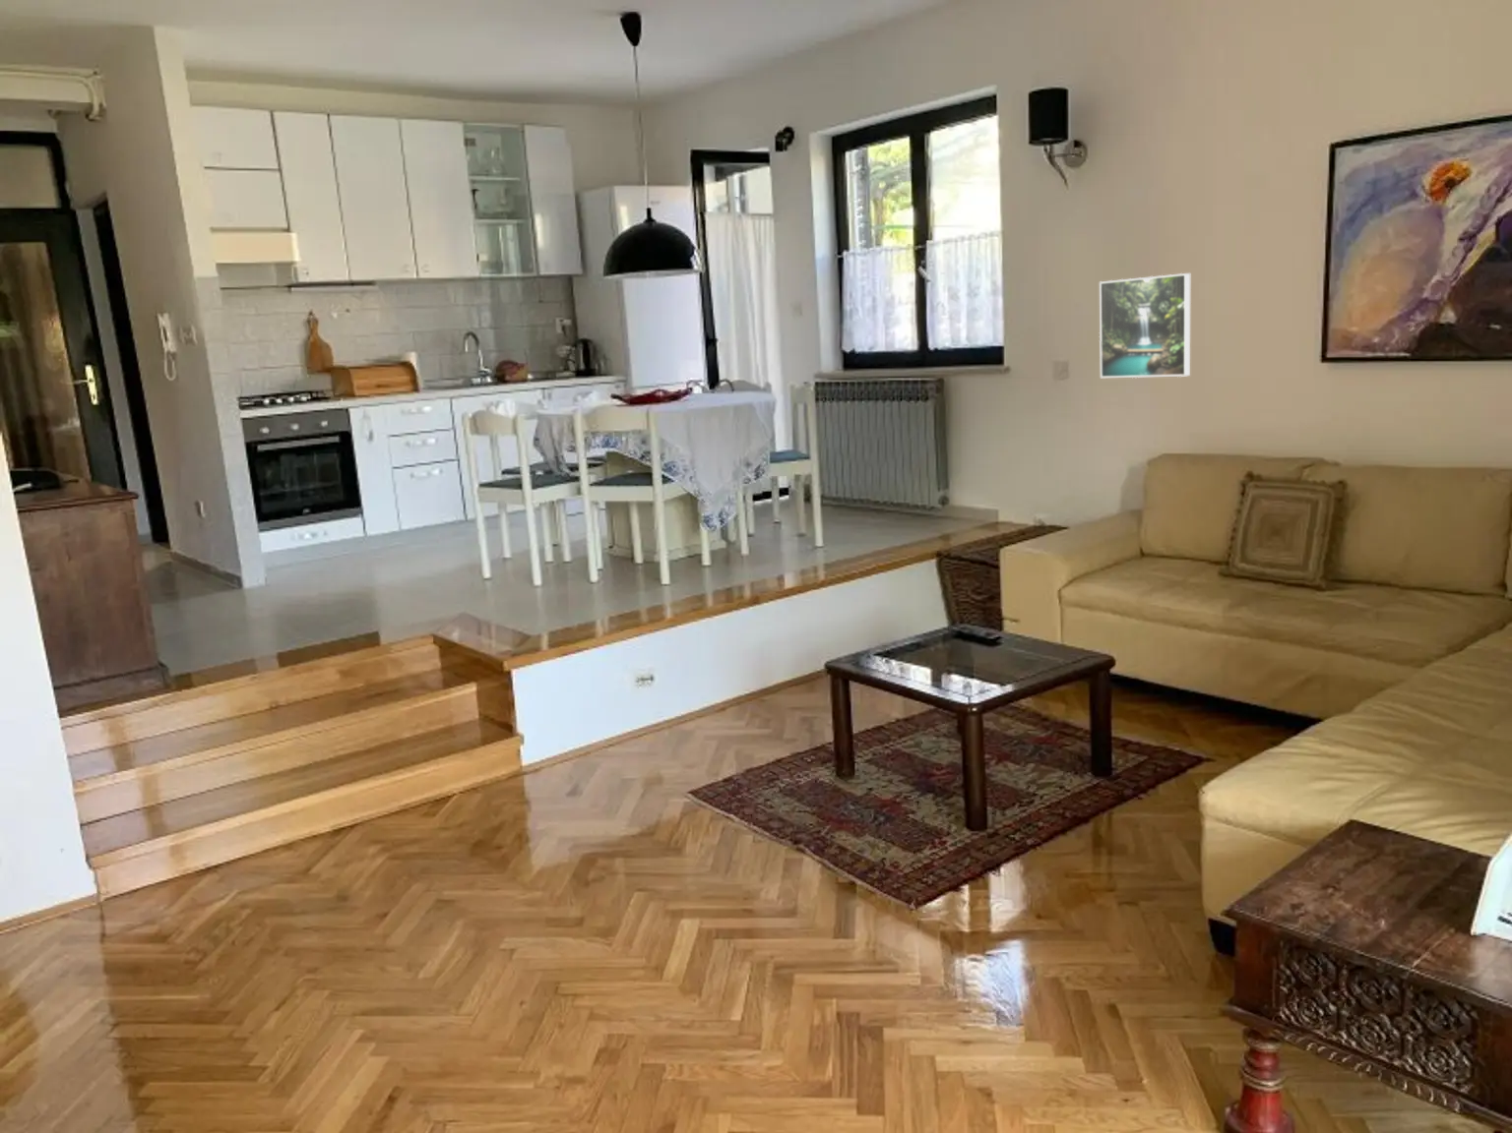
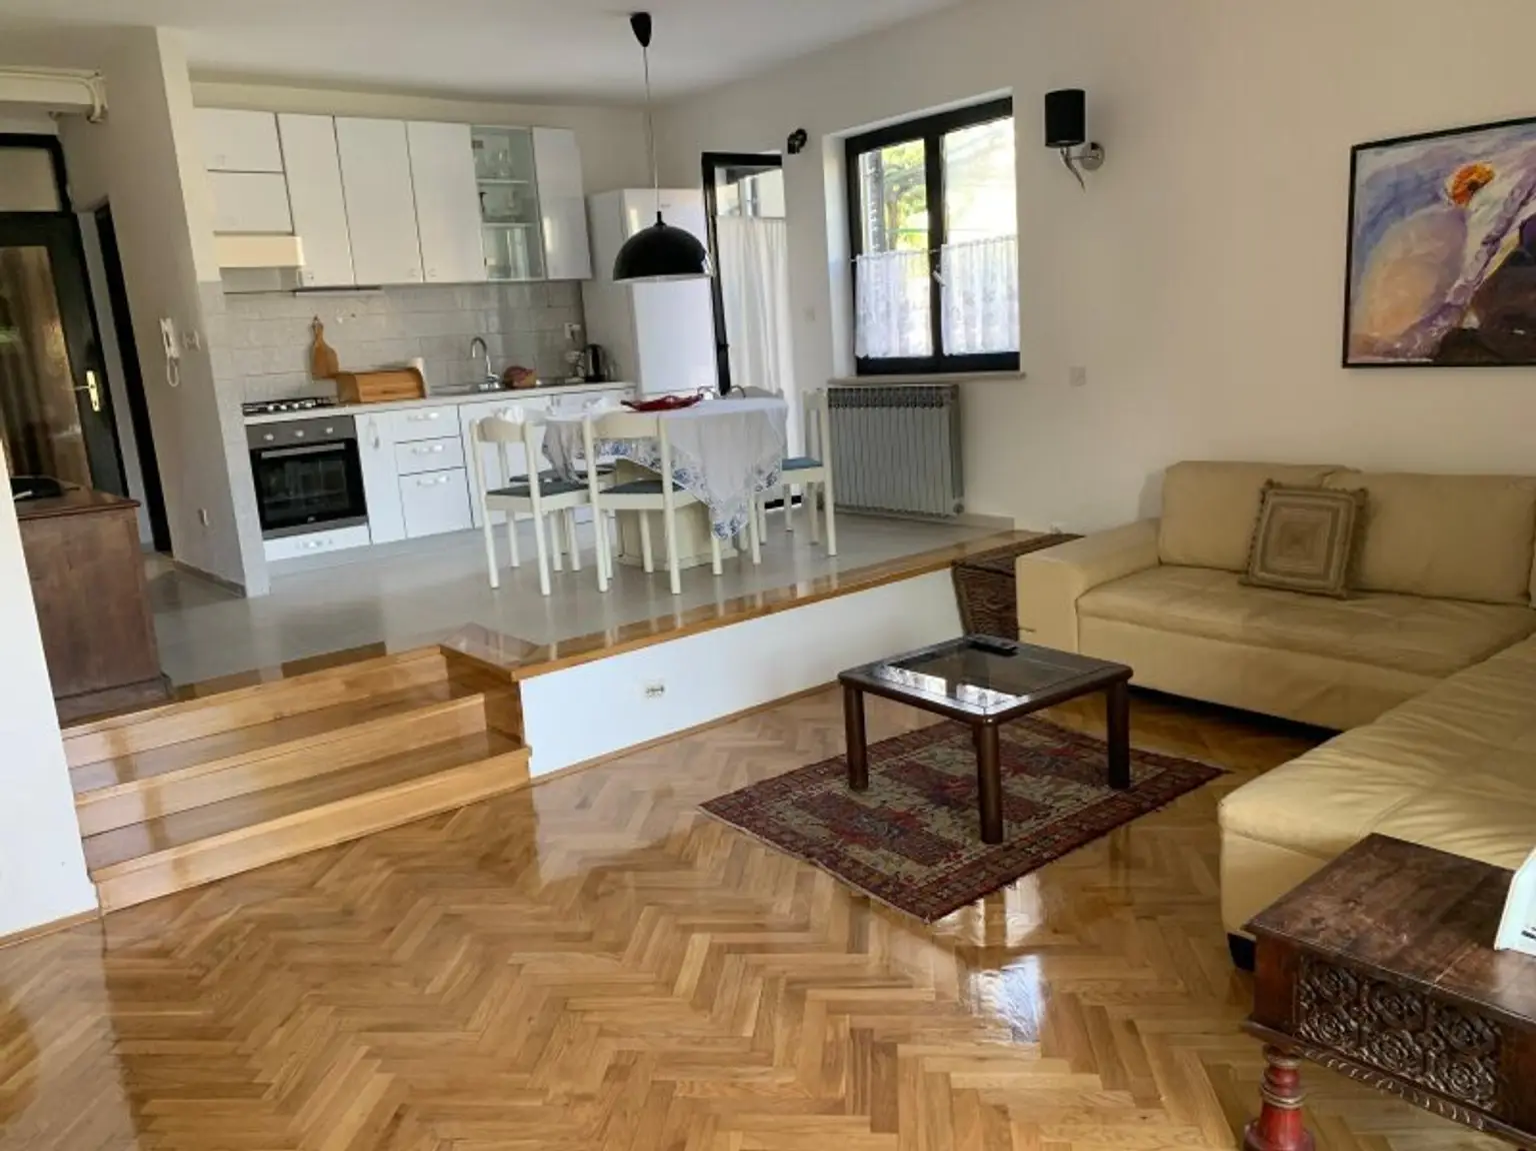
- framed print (1143, 327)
